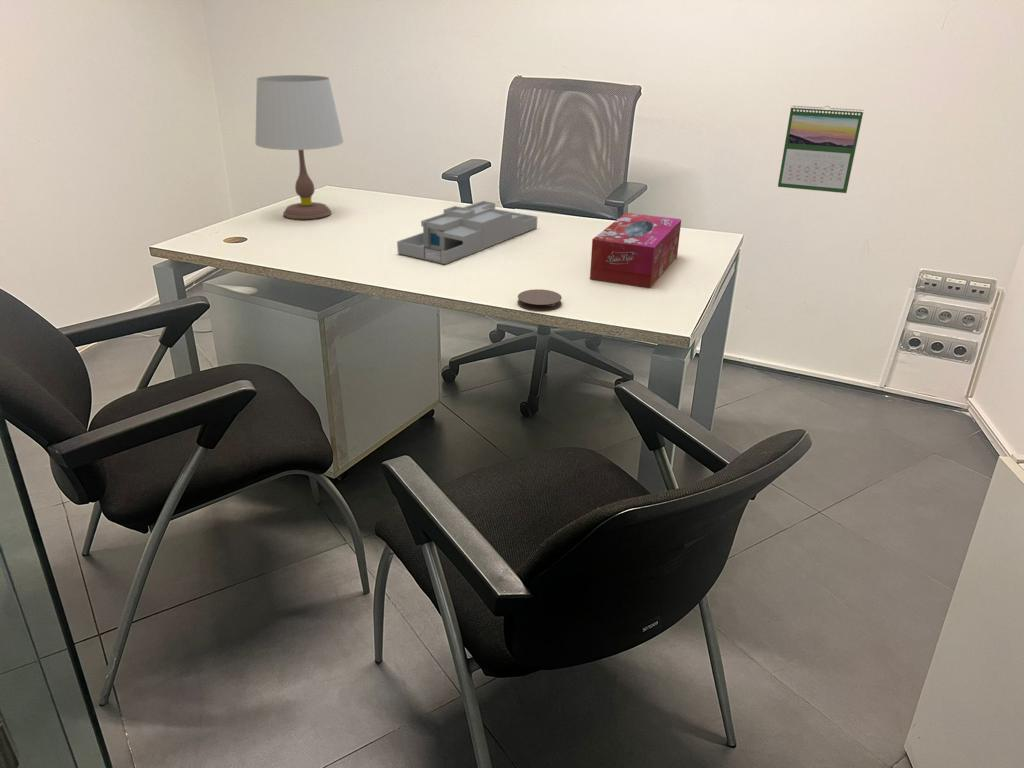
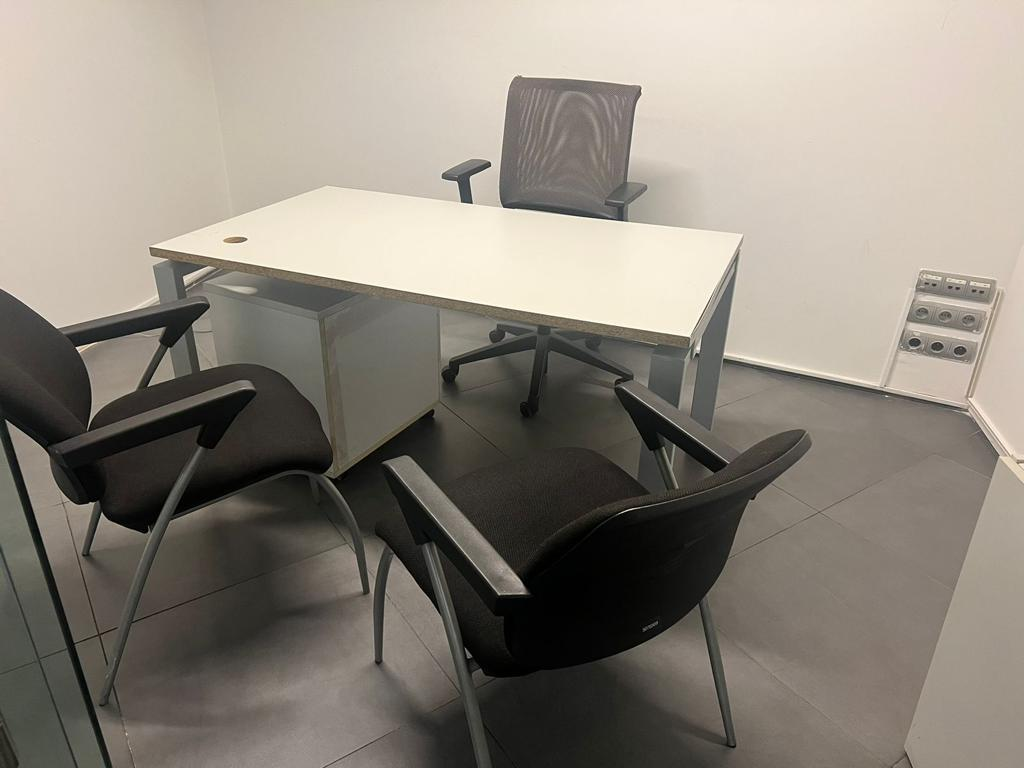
- coaster (539, 299)
- calendar (819, 148)
- table lamp (300, 148)
- desk organizer (471, 225)
- tissue box (637, 247)
